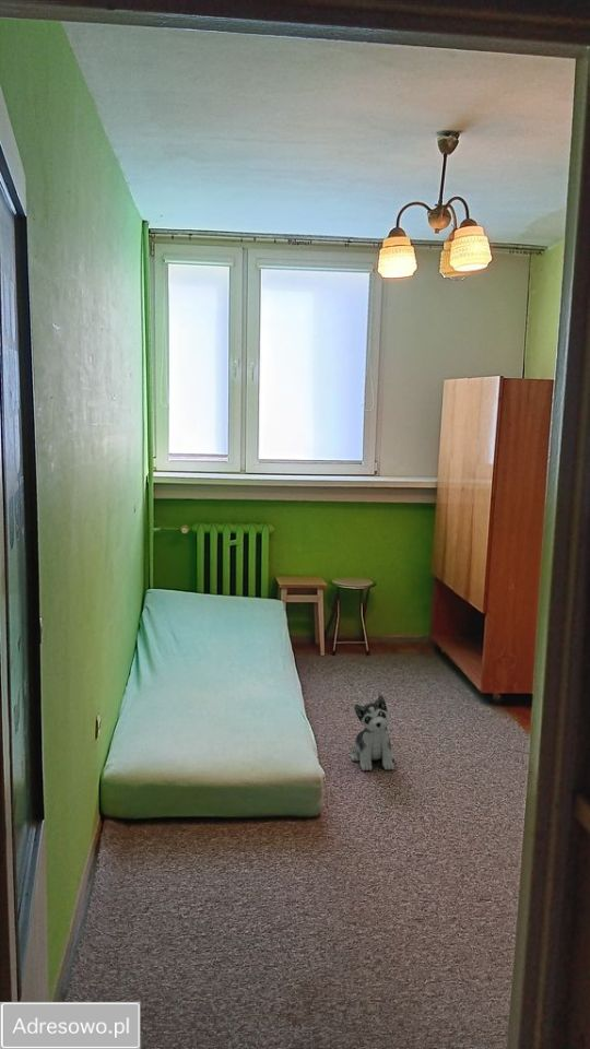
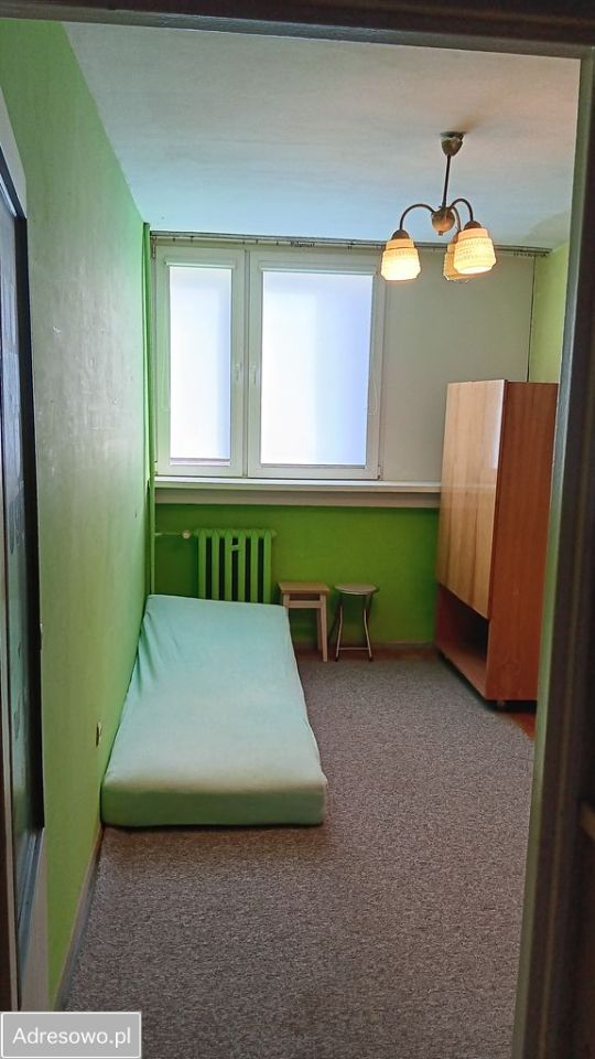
- plush toy (373, 724)
